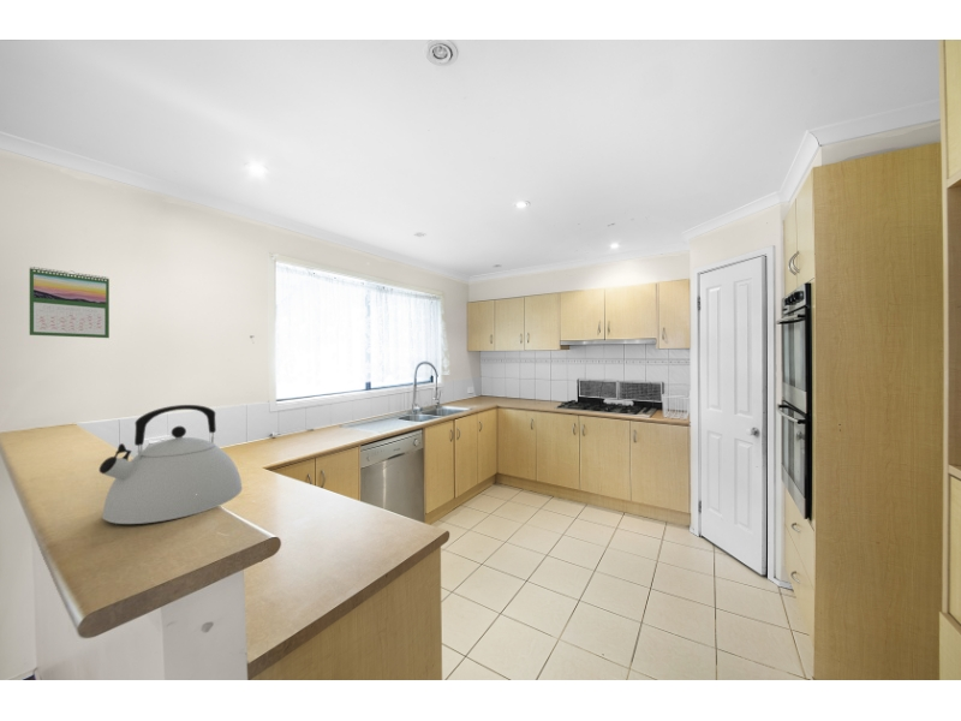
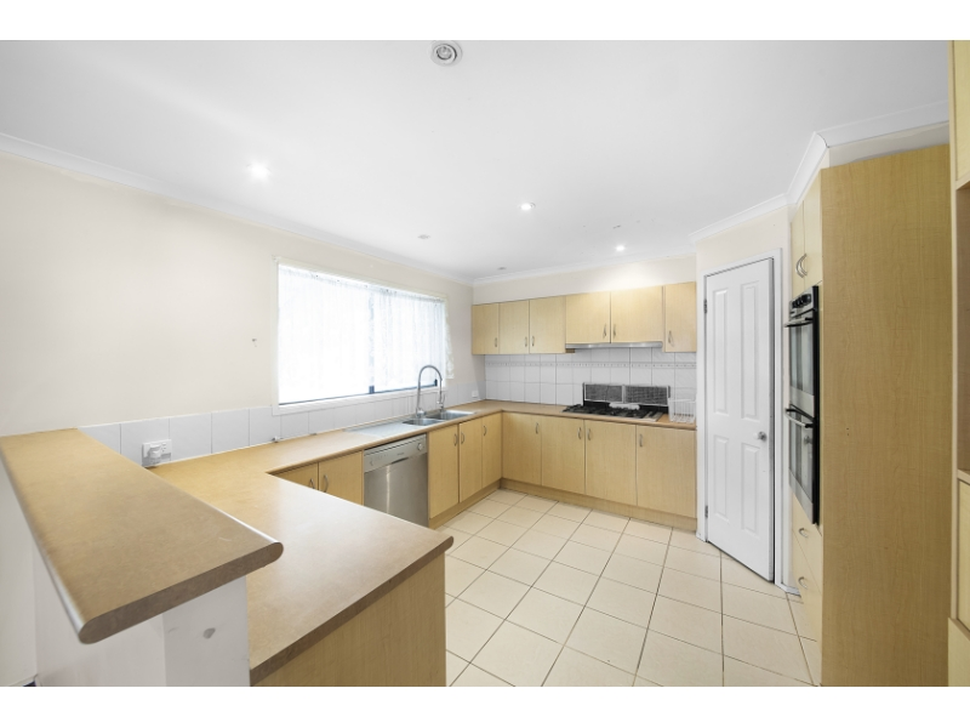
- kettle (175, 453)
- calendar (71, 303)
